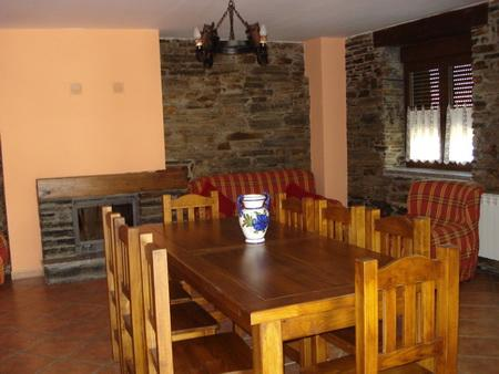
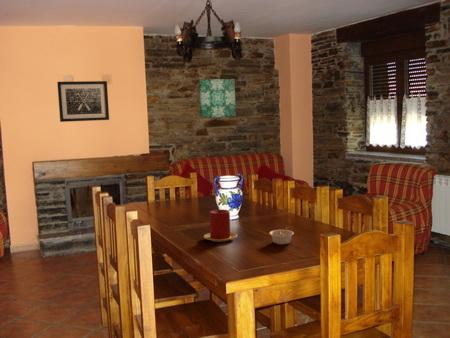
+ candle (219, 225)
+ wall art (217, 98)
+ wall art (83, 101)
+ legume (281, 236)
